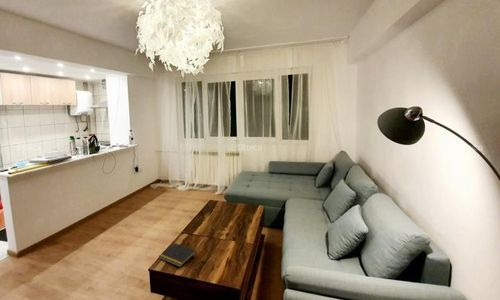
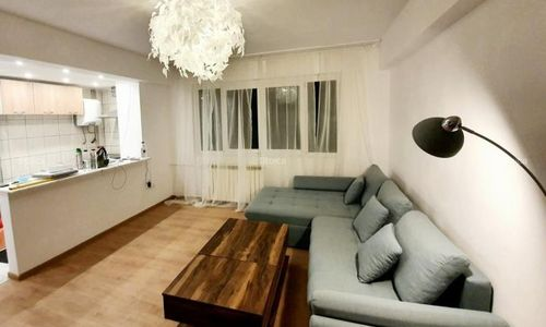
- notepad (177, 254)
